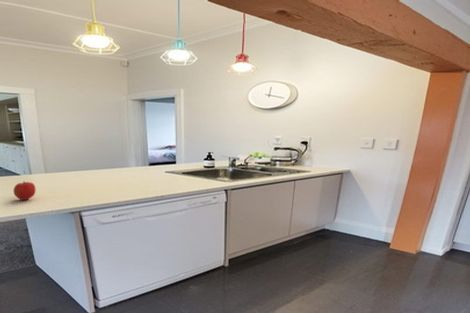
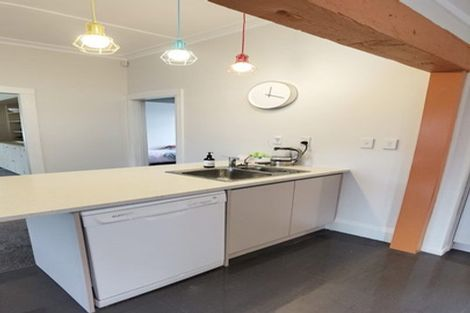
- fruit (24, 190)
